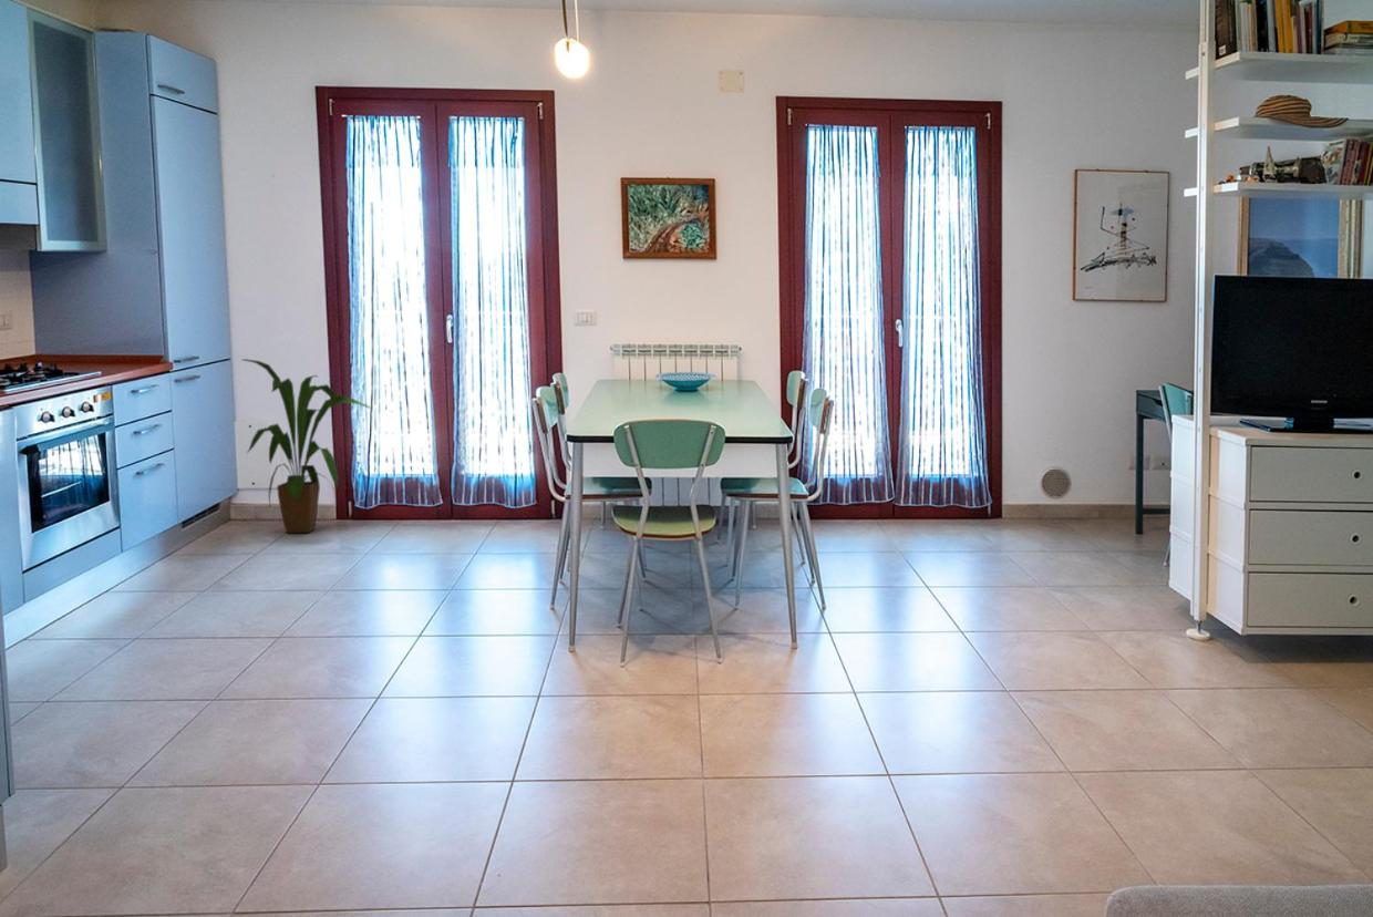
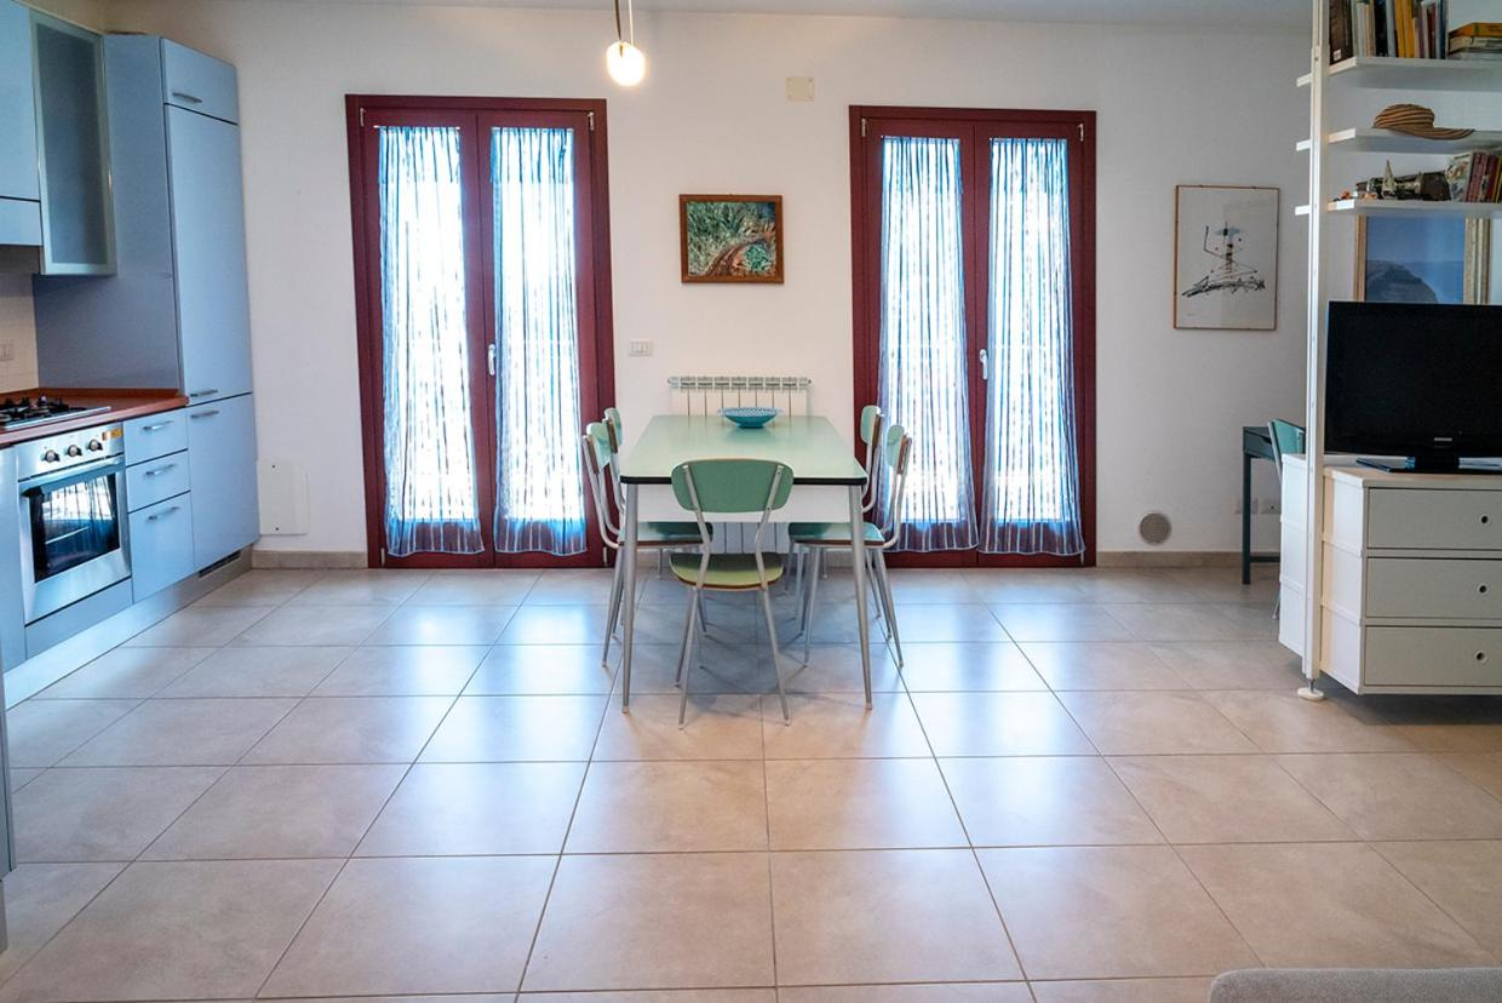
- house plant (310, 444)
